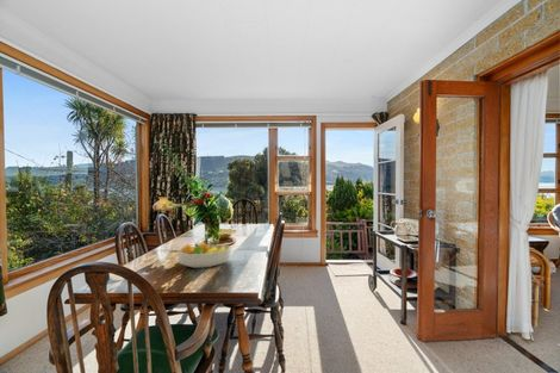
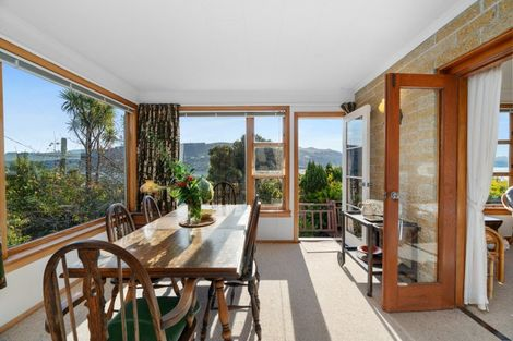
- fruit bowl (205, 253)
